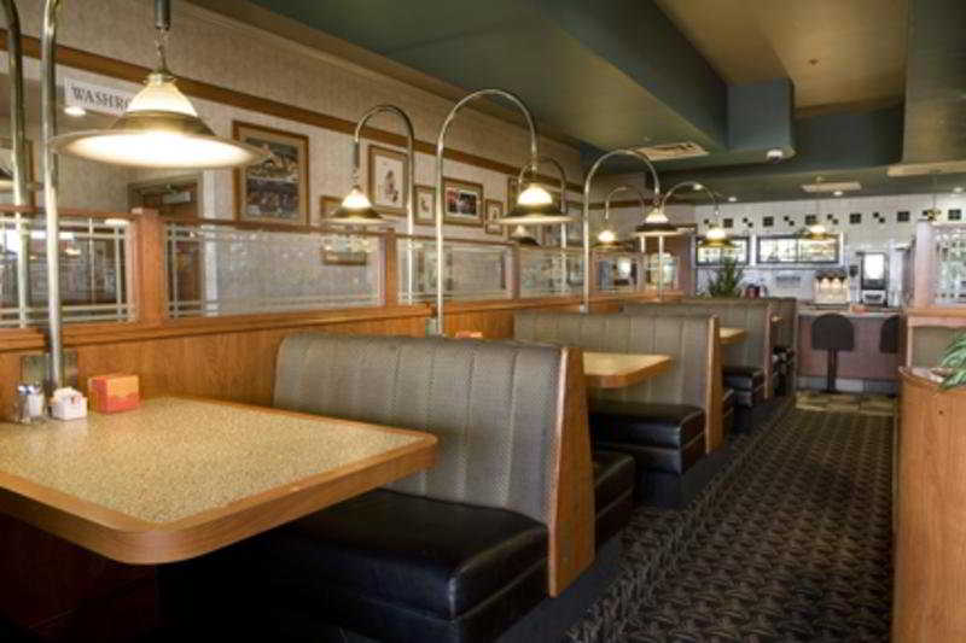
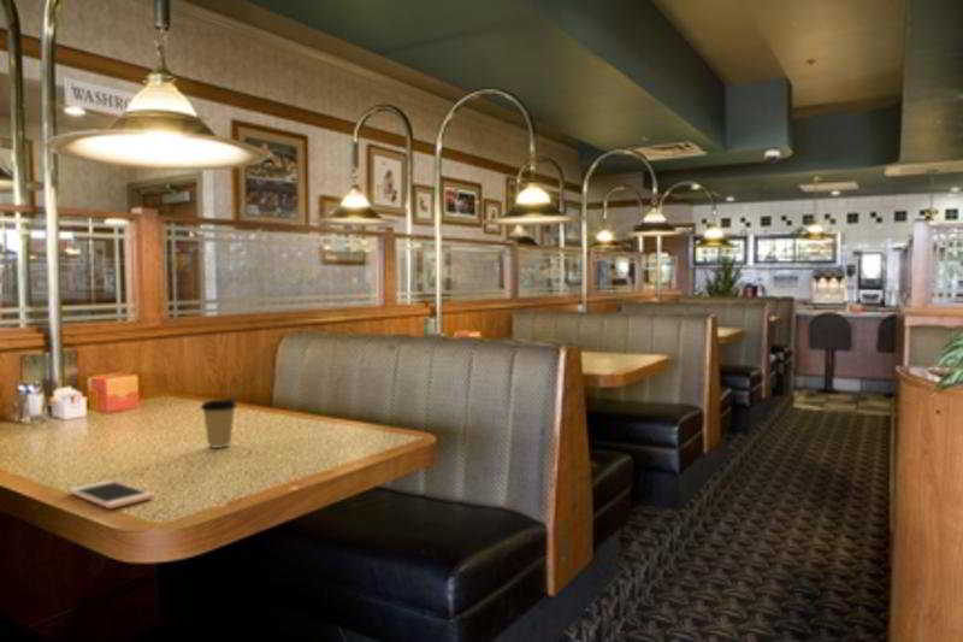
+ coffee cup (219, 422)
+ cell phone (110, 493)
